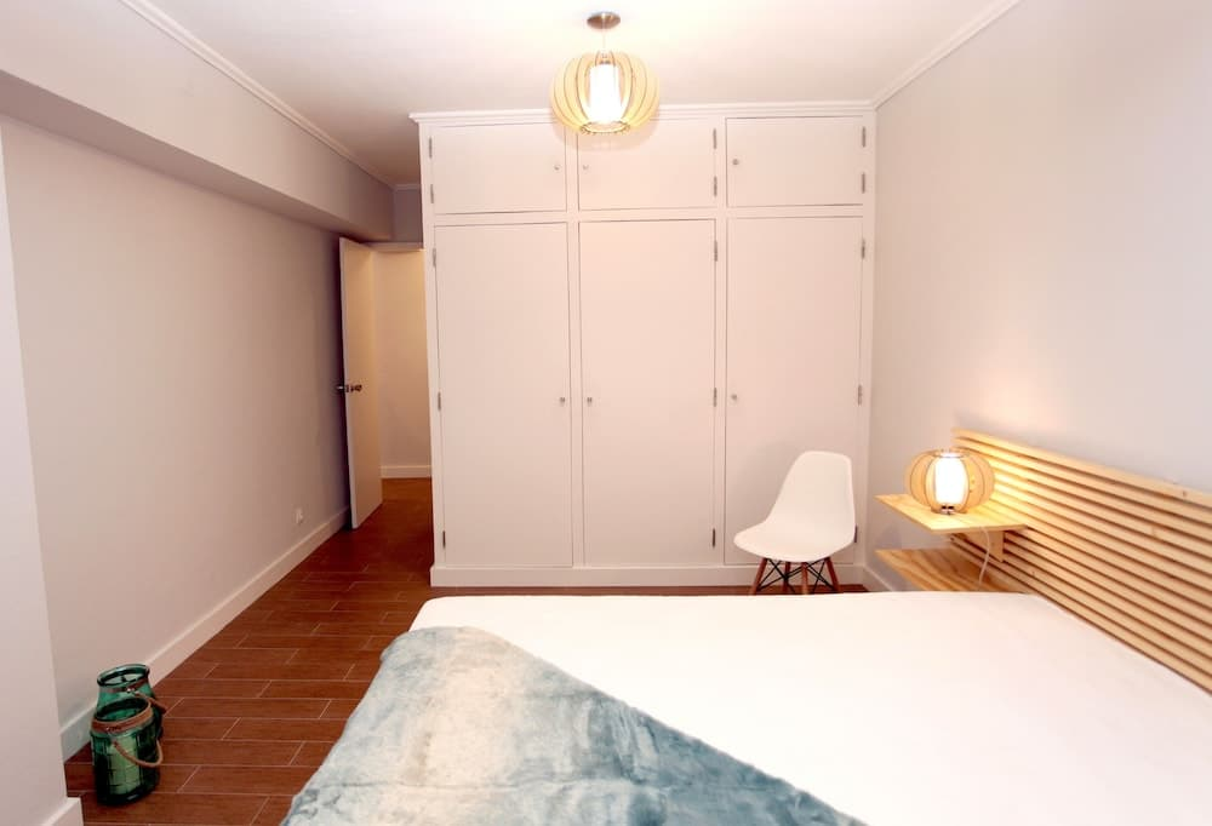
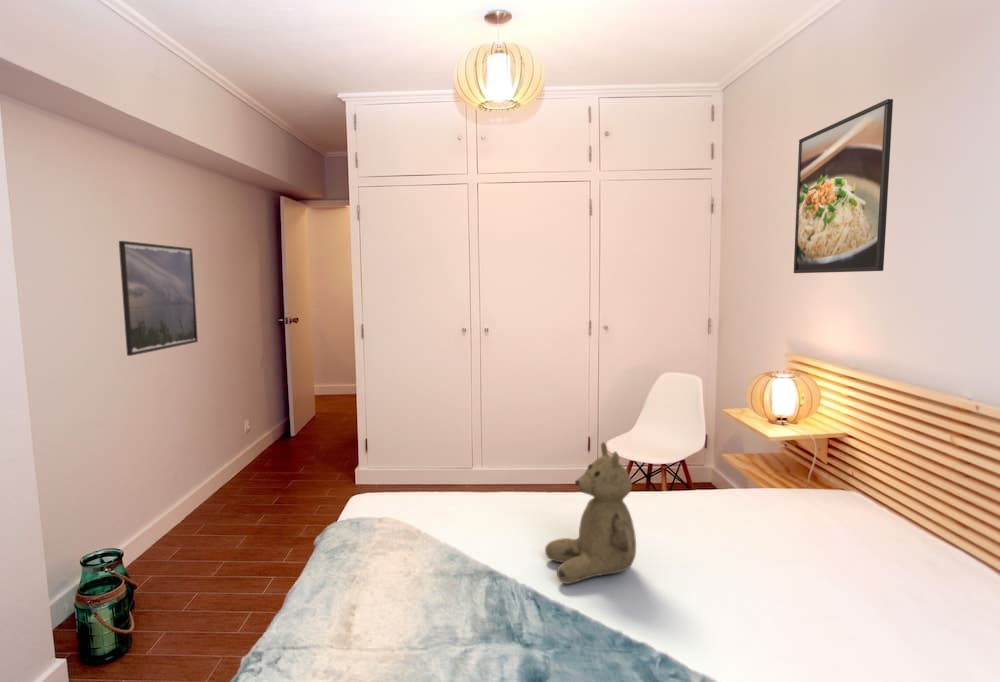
+ teddy bear (590, 509)
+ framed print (836, 197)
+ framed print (162, 297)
